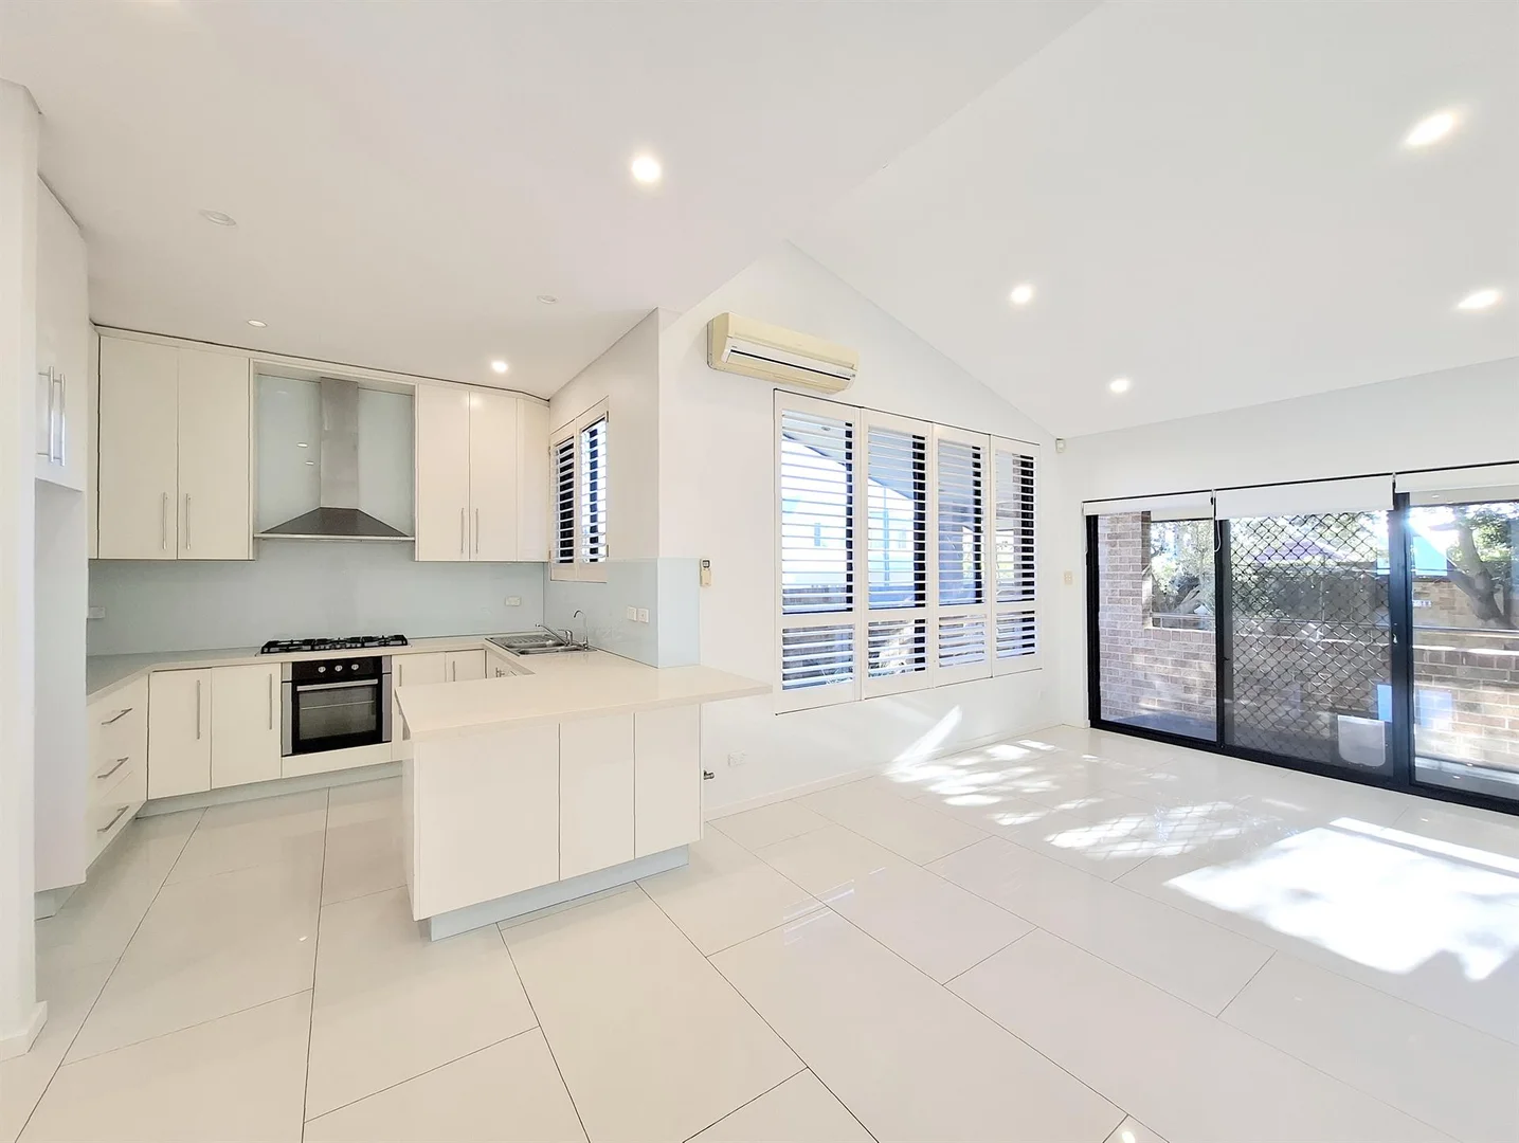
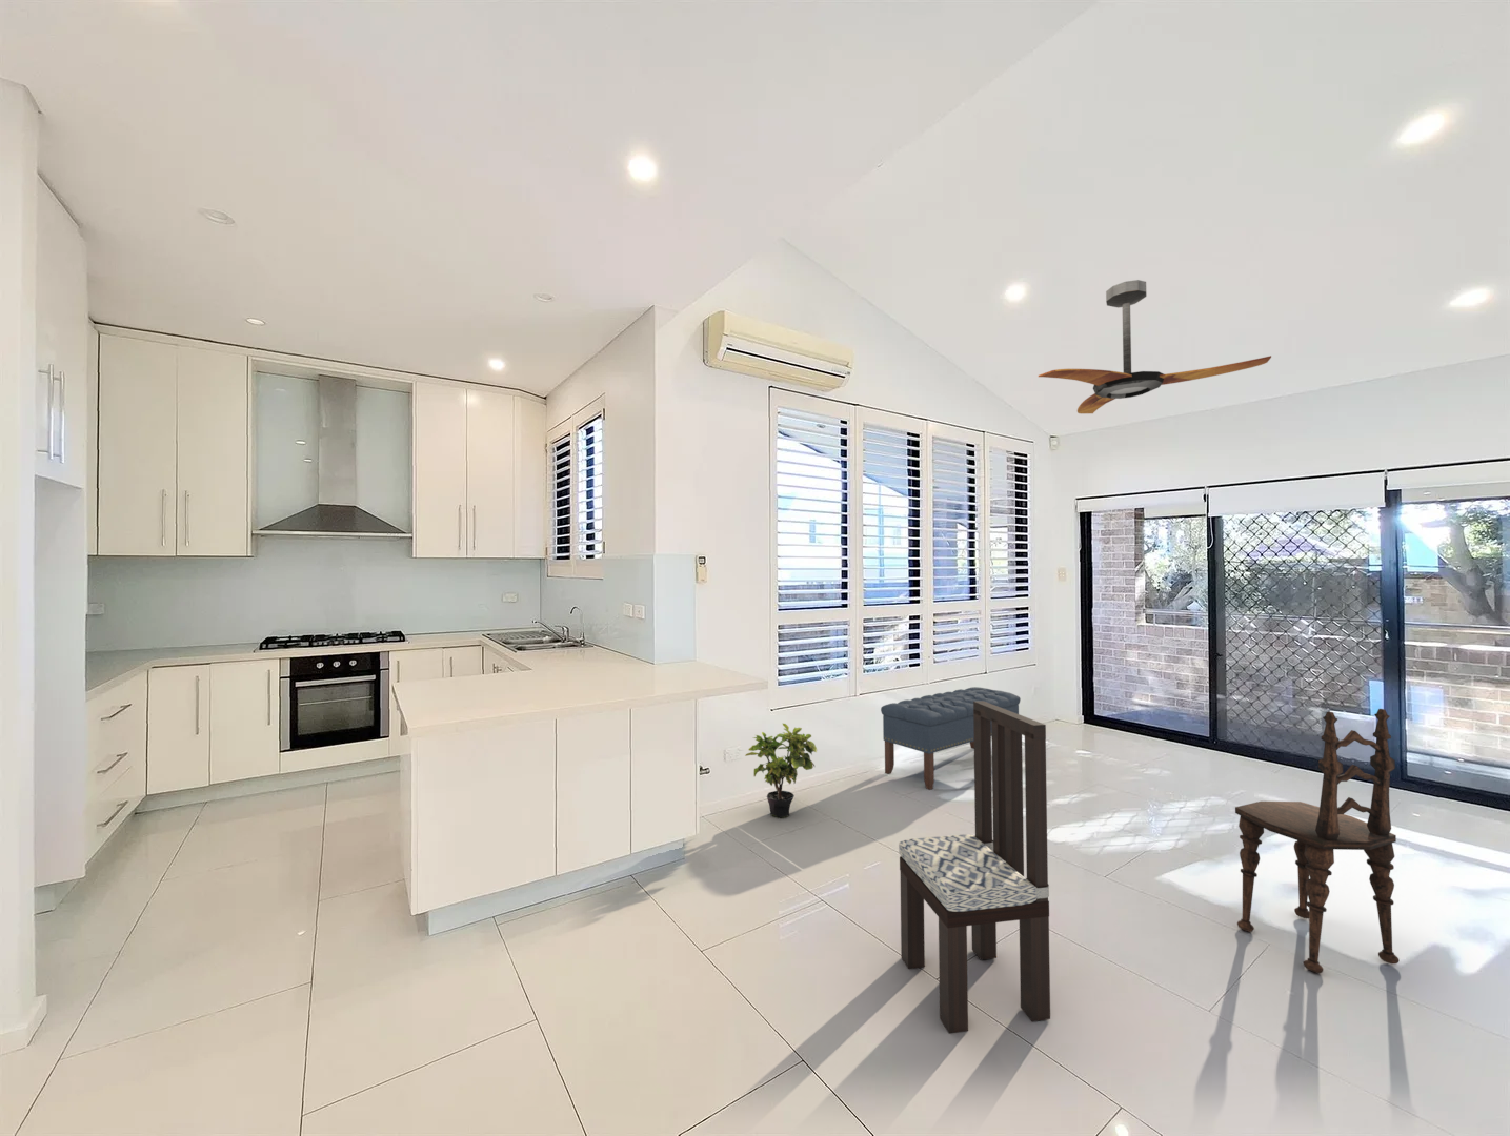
+ dining chair (1311, 822)
+ dining chair (968, 848)
+ bench (953, 731)
+ potted plant (783, 768)
+ ceiling fan (1130, 338)
